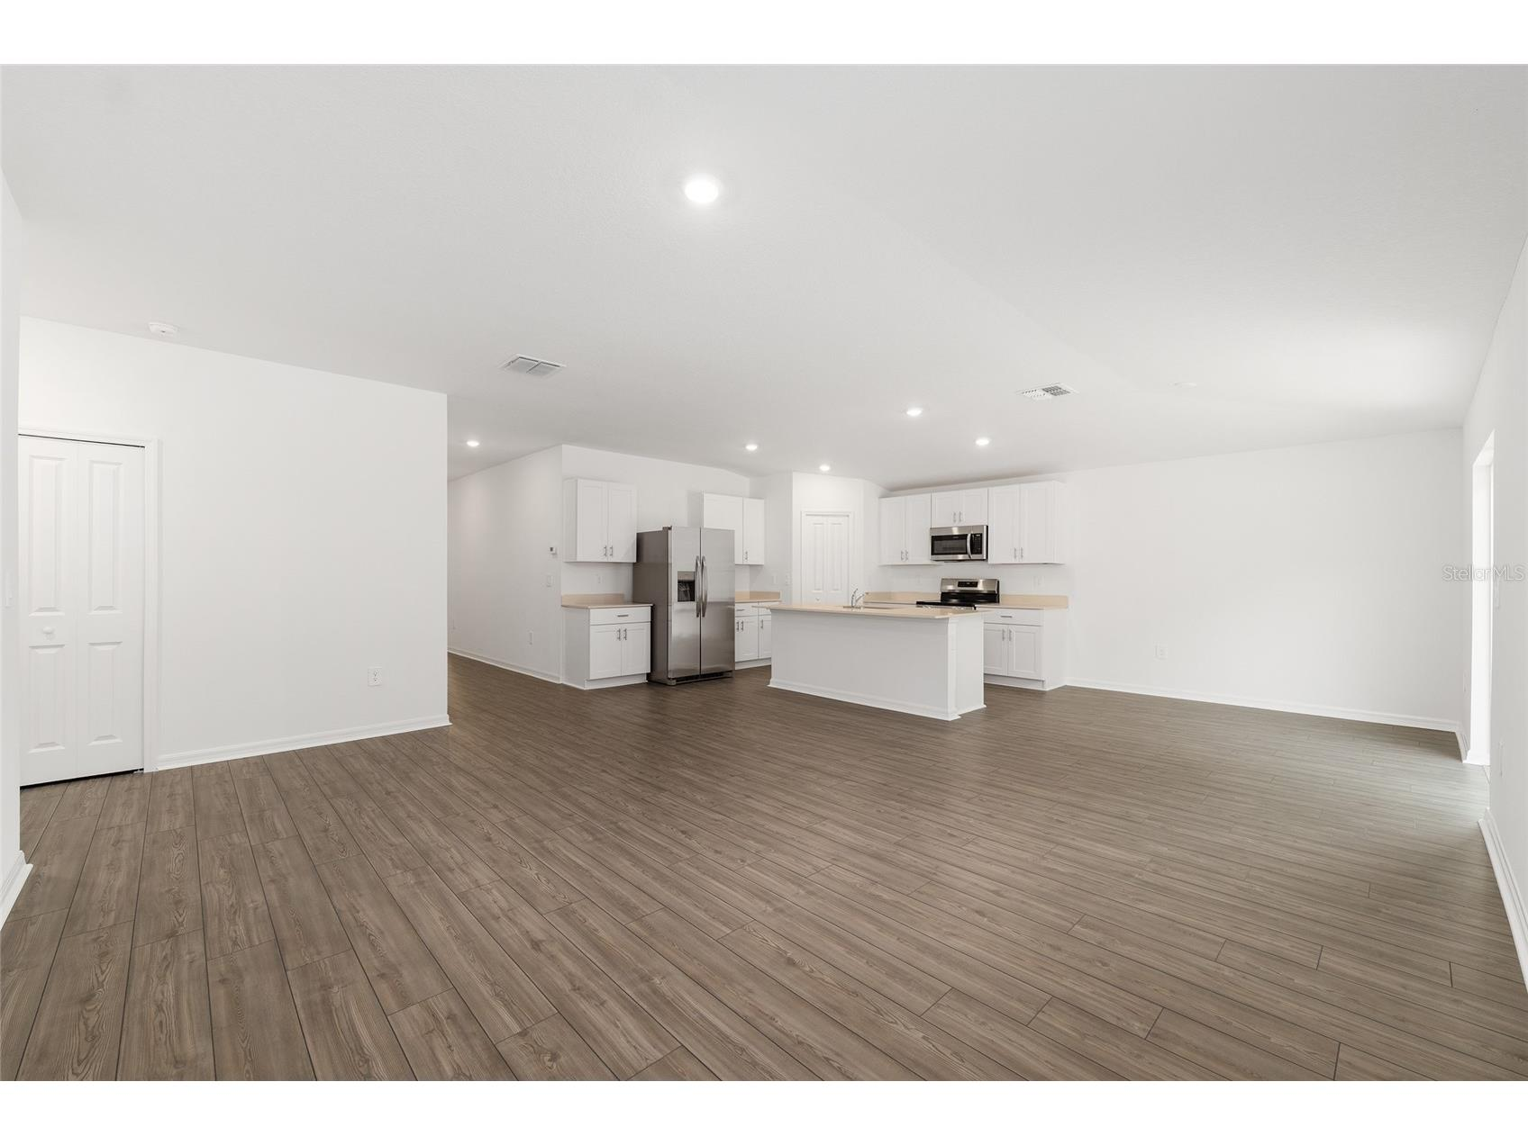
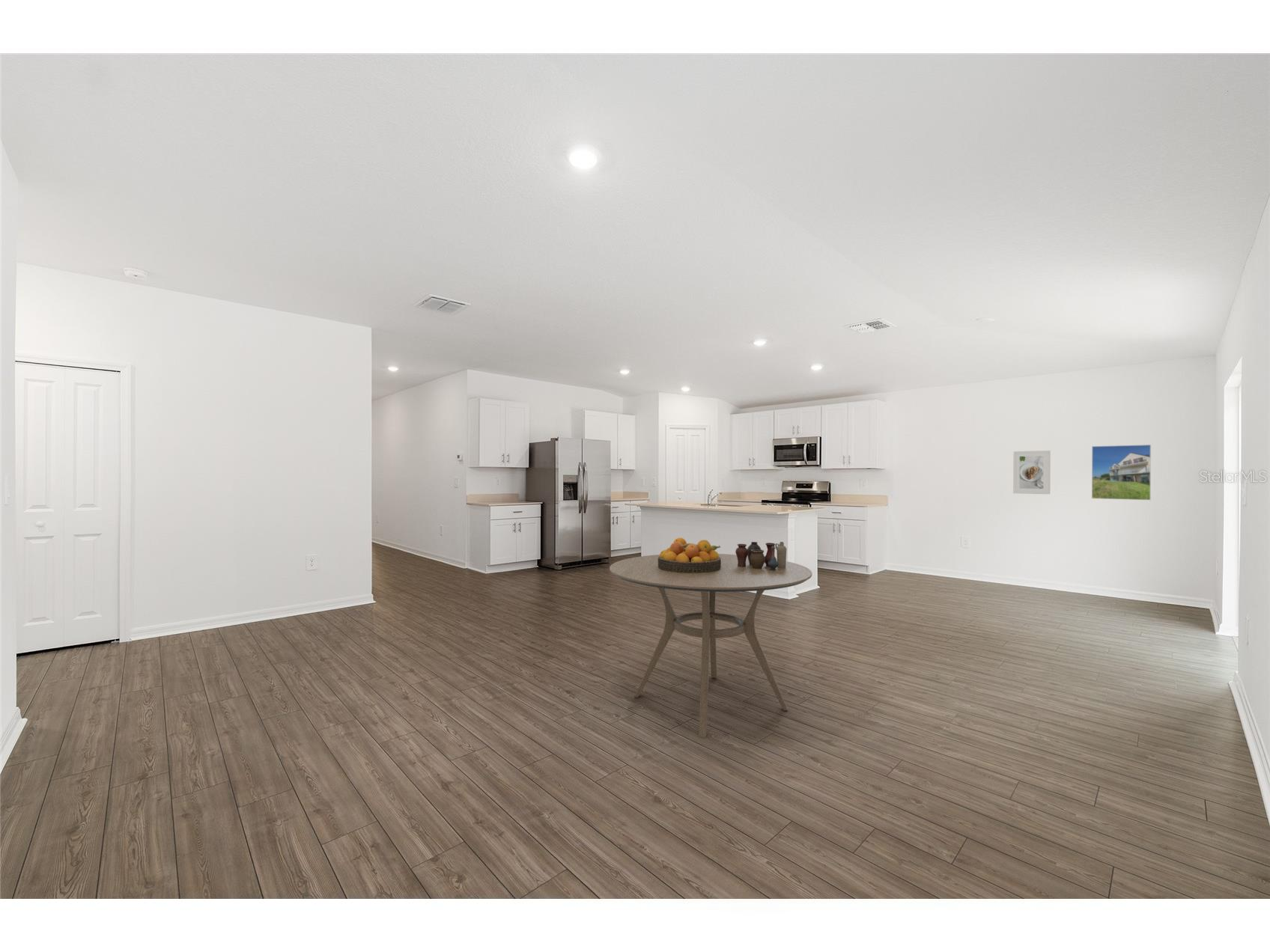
+ fruit bowl (689, 552)
+ vase (762, 554)
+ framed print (1120, 472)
+ dining table (708, 635)
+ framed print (1031, 472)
